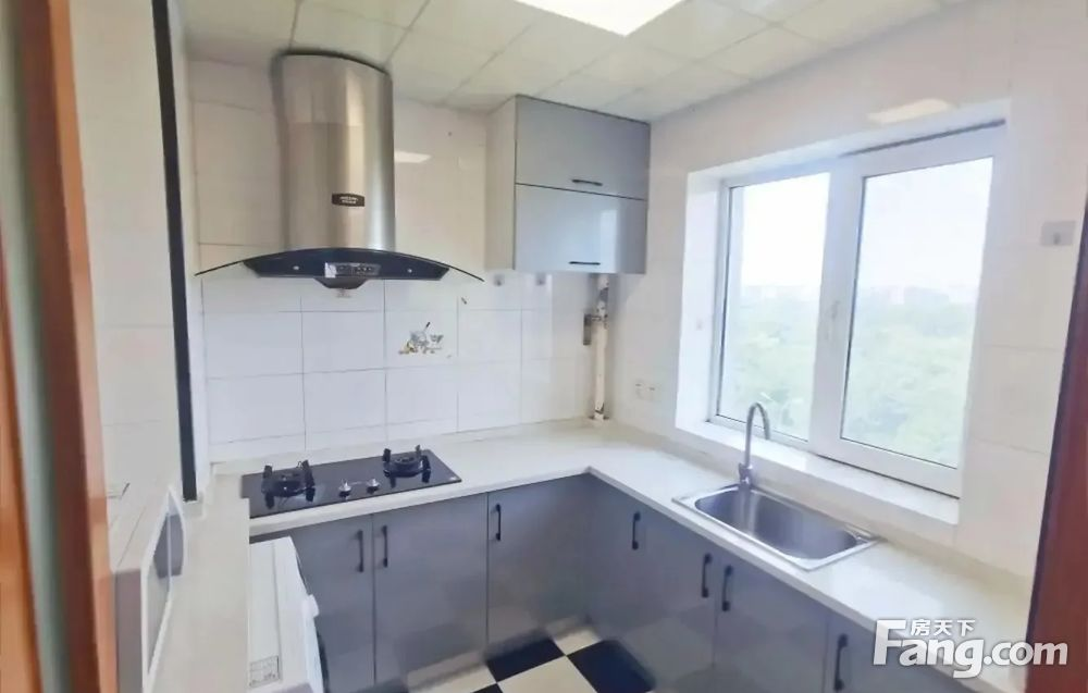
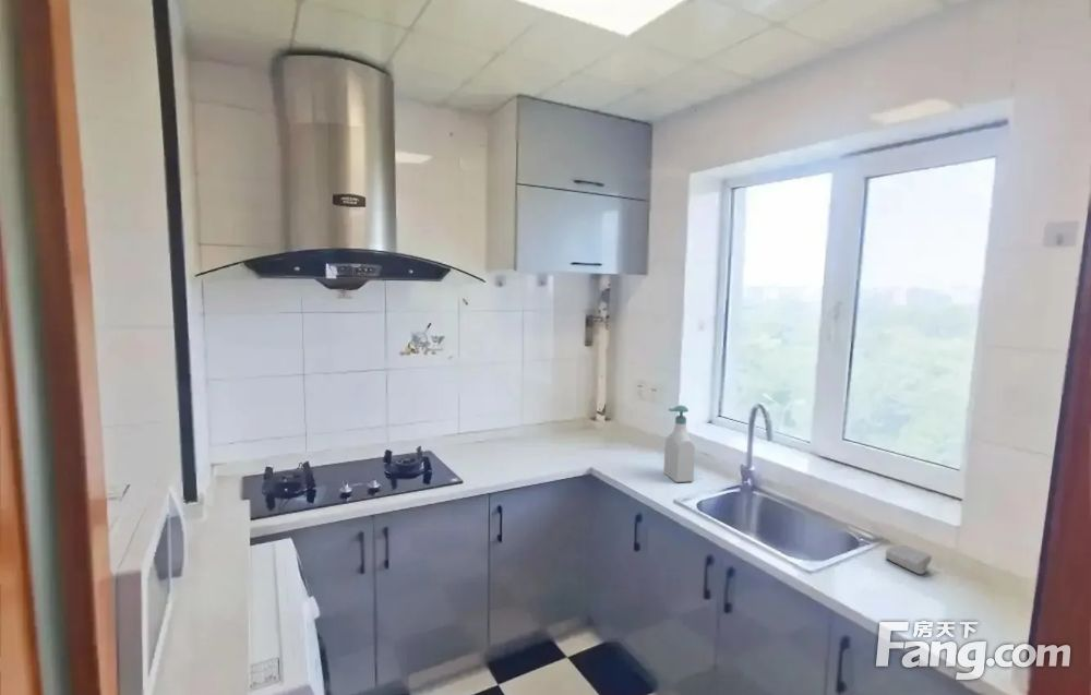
+ soap bottle (678, 441)
+ soap bar (908, 556)
